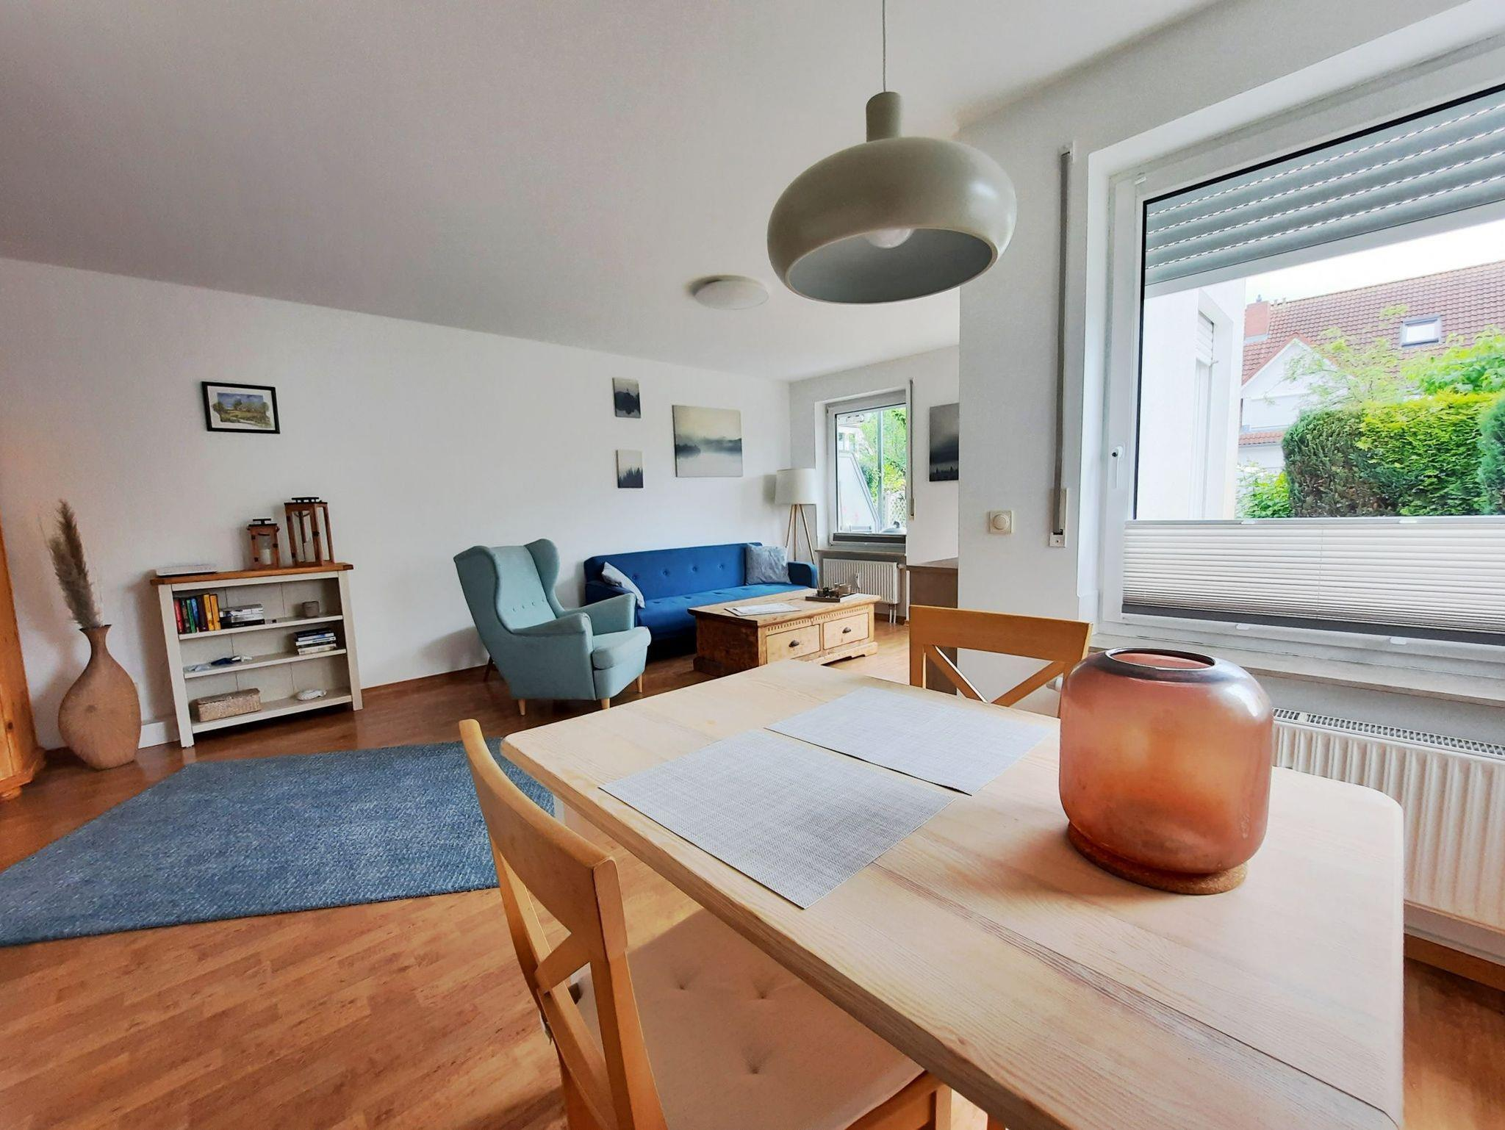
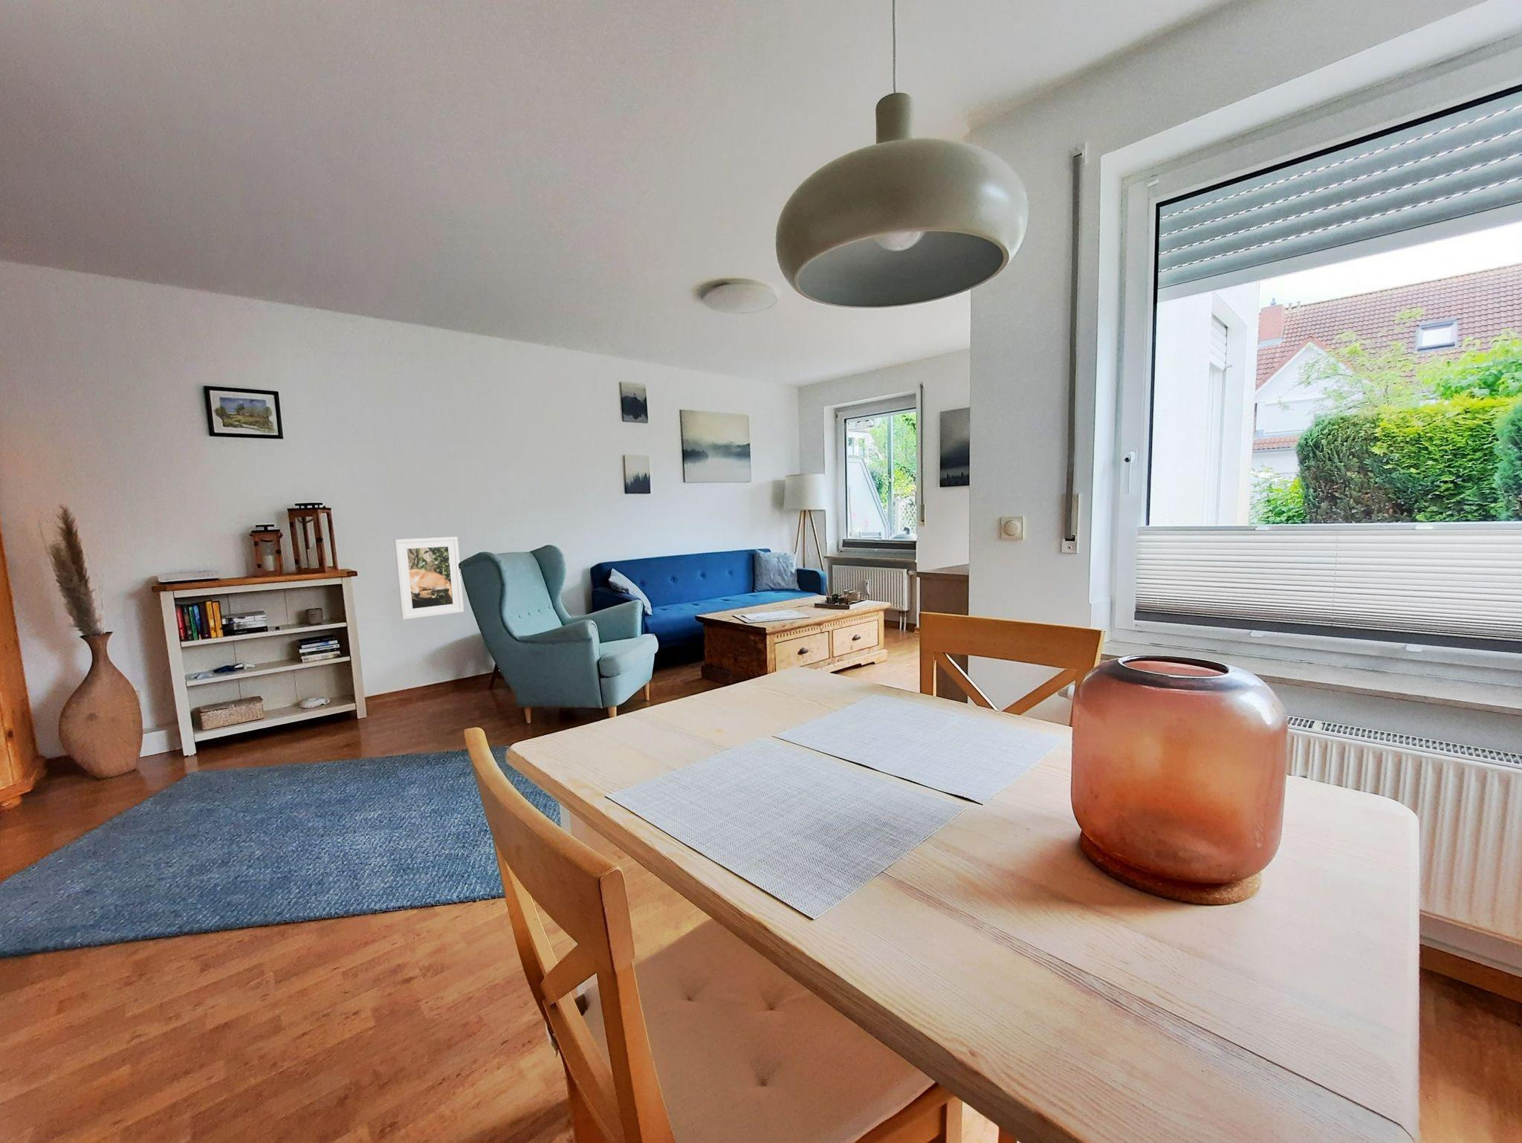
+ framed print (430, 576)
